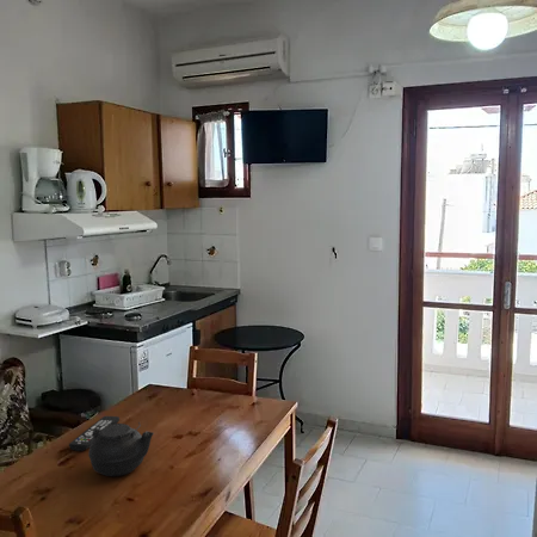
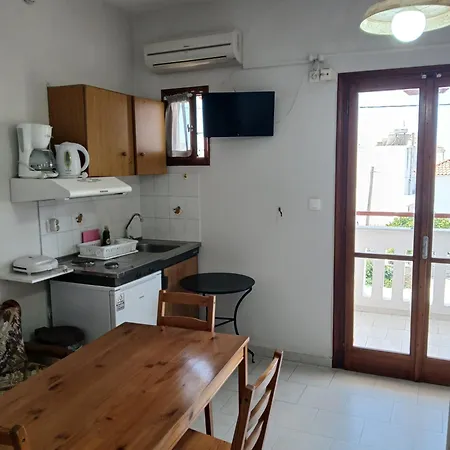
- remote control (93, 430)
- teapot (122, 449)
